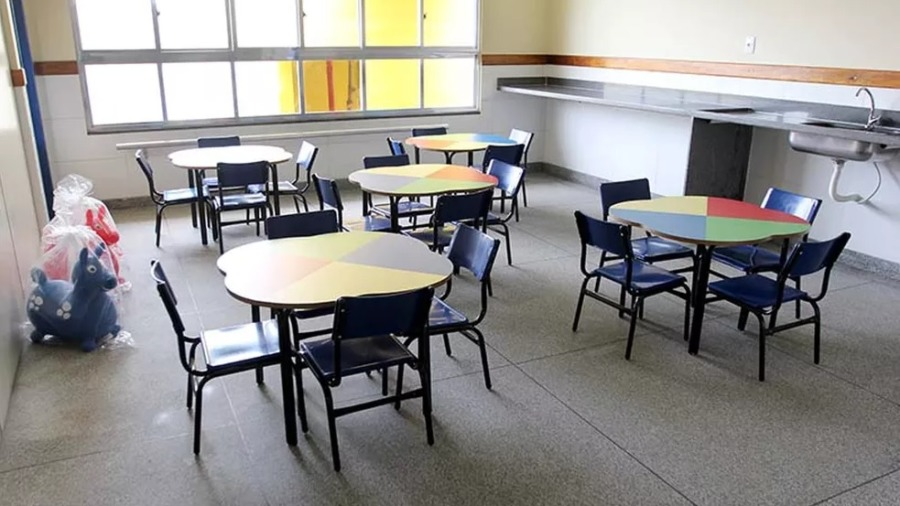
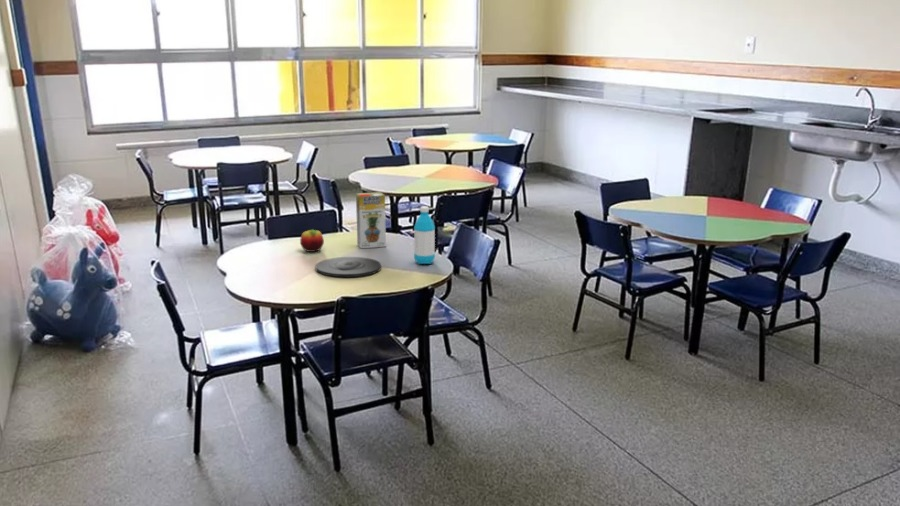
+ water bottle (424, 235)
+ plate (348, 264)
+ juice box (370, 219)
+ fruit (312, 239)
